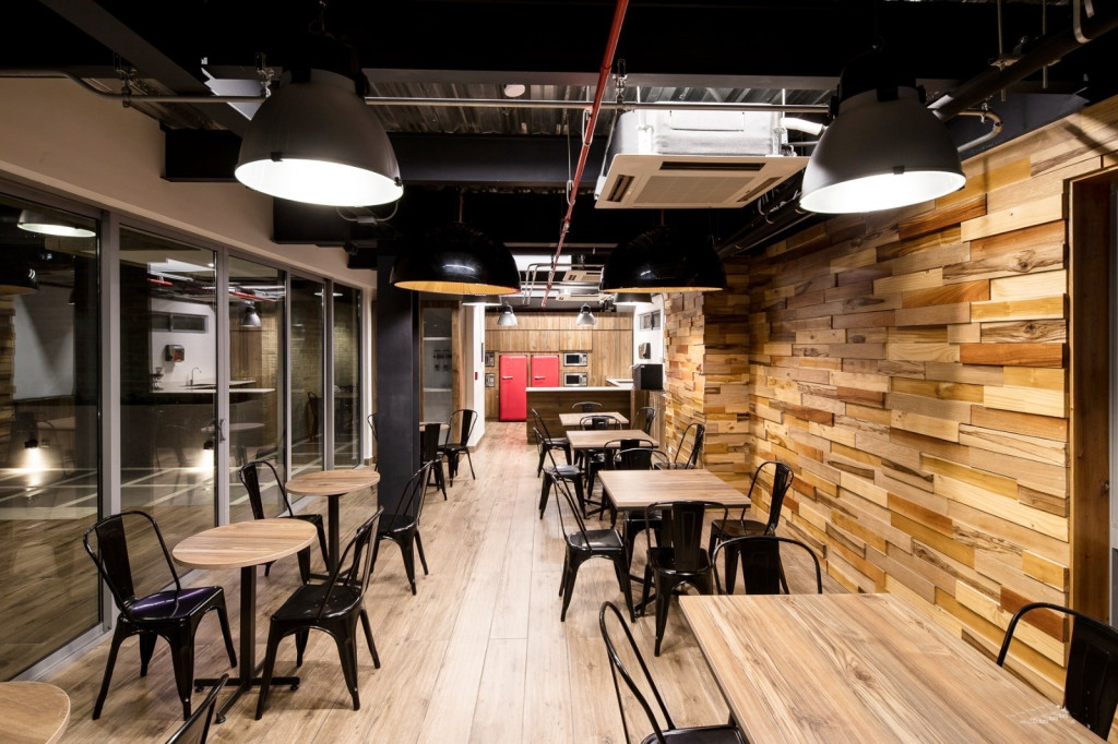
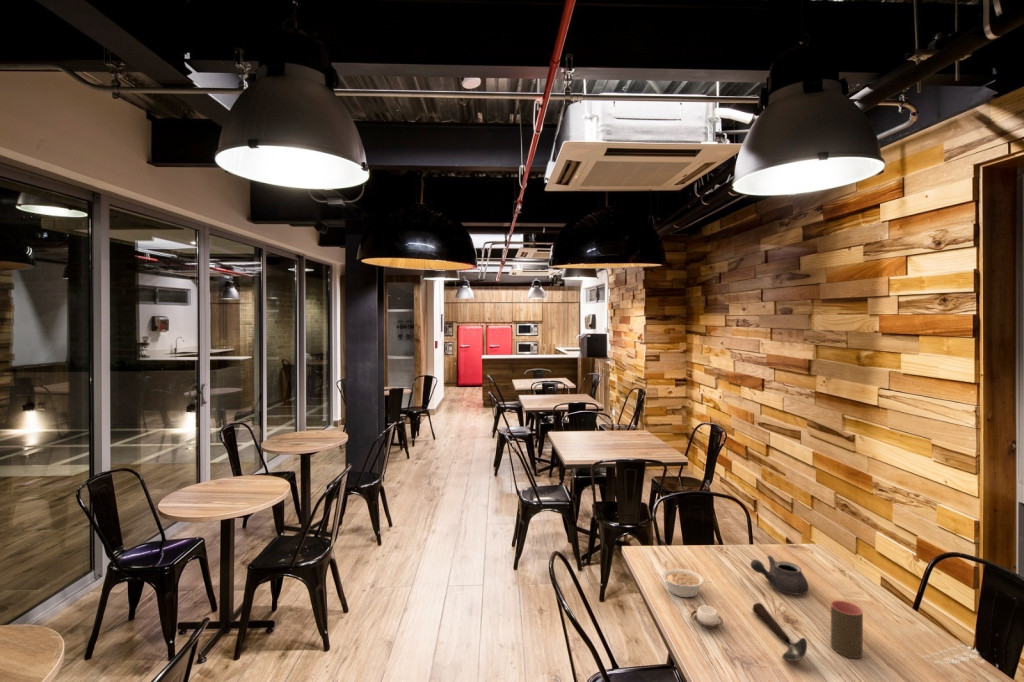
+ cup (707, 617)
+ cup (846, 628)
+ legume (684, 582)
+ spoon (777, 629)
+ teapot (776, 572)
